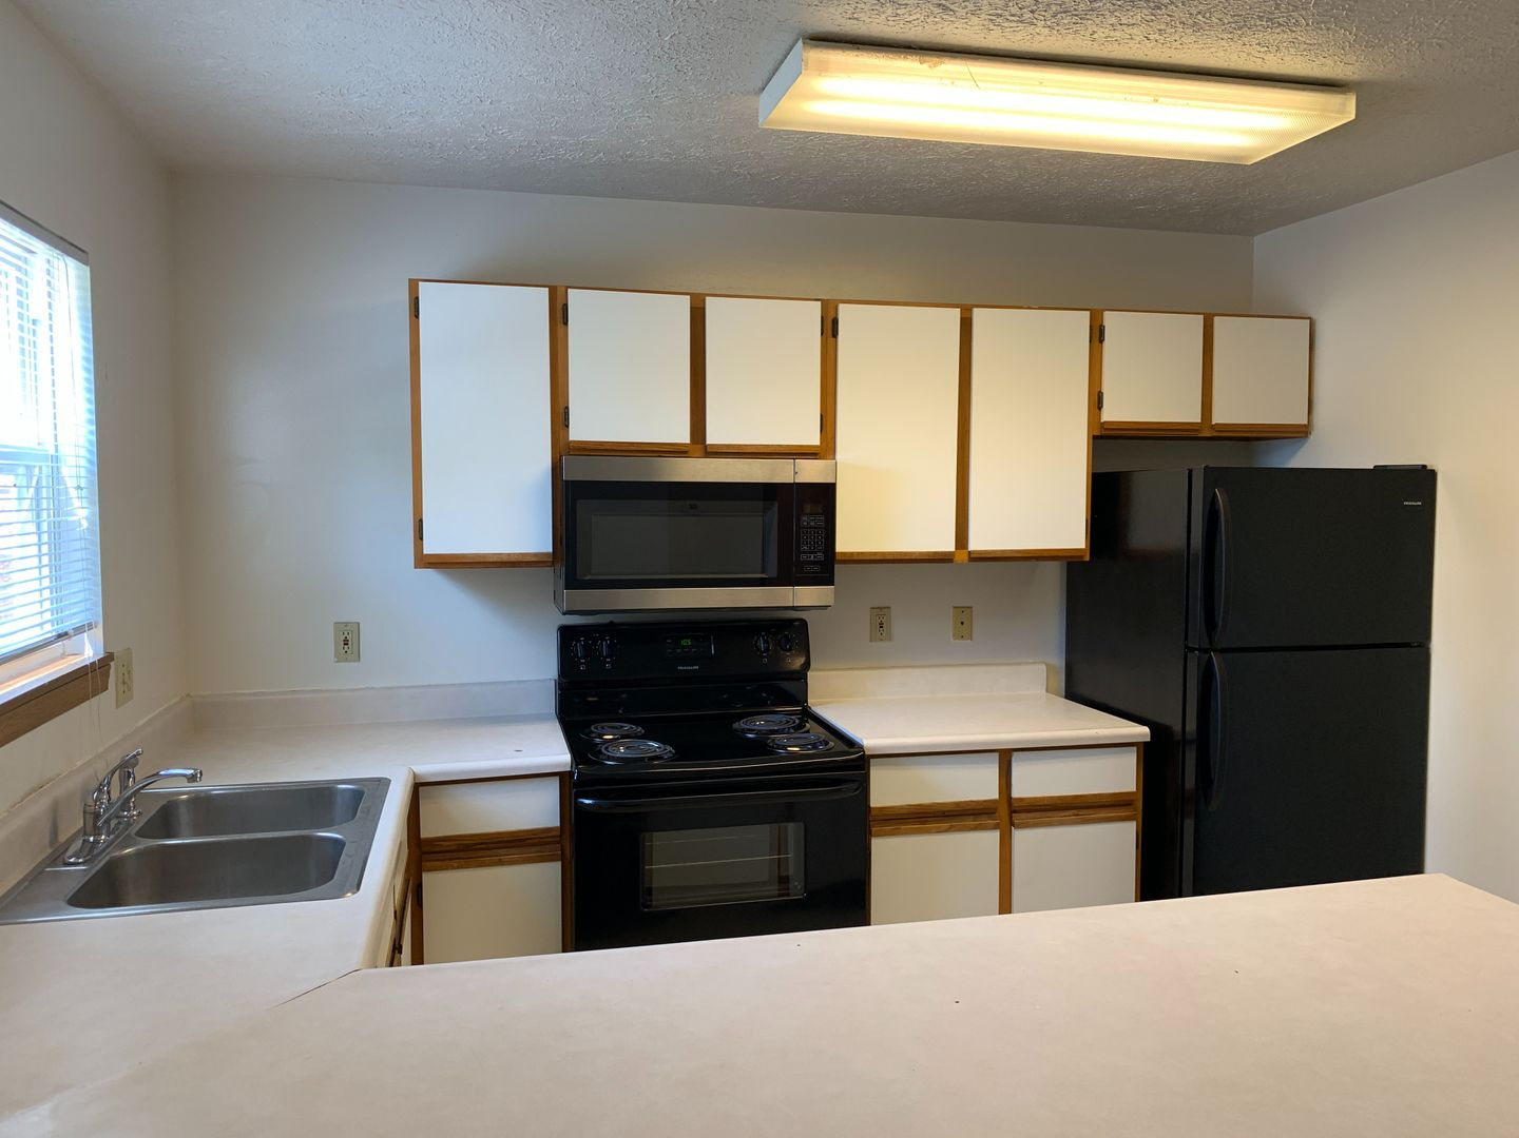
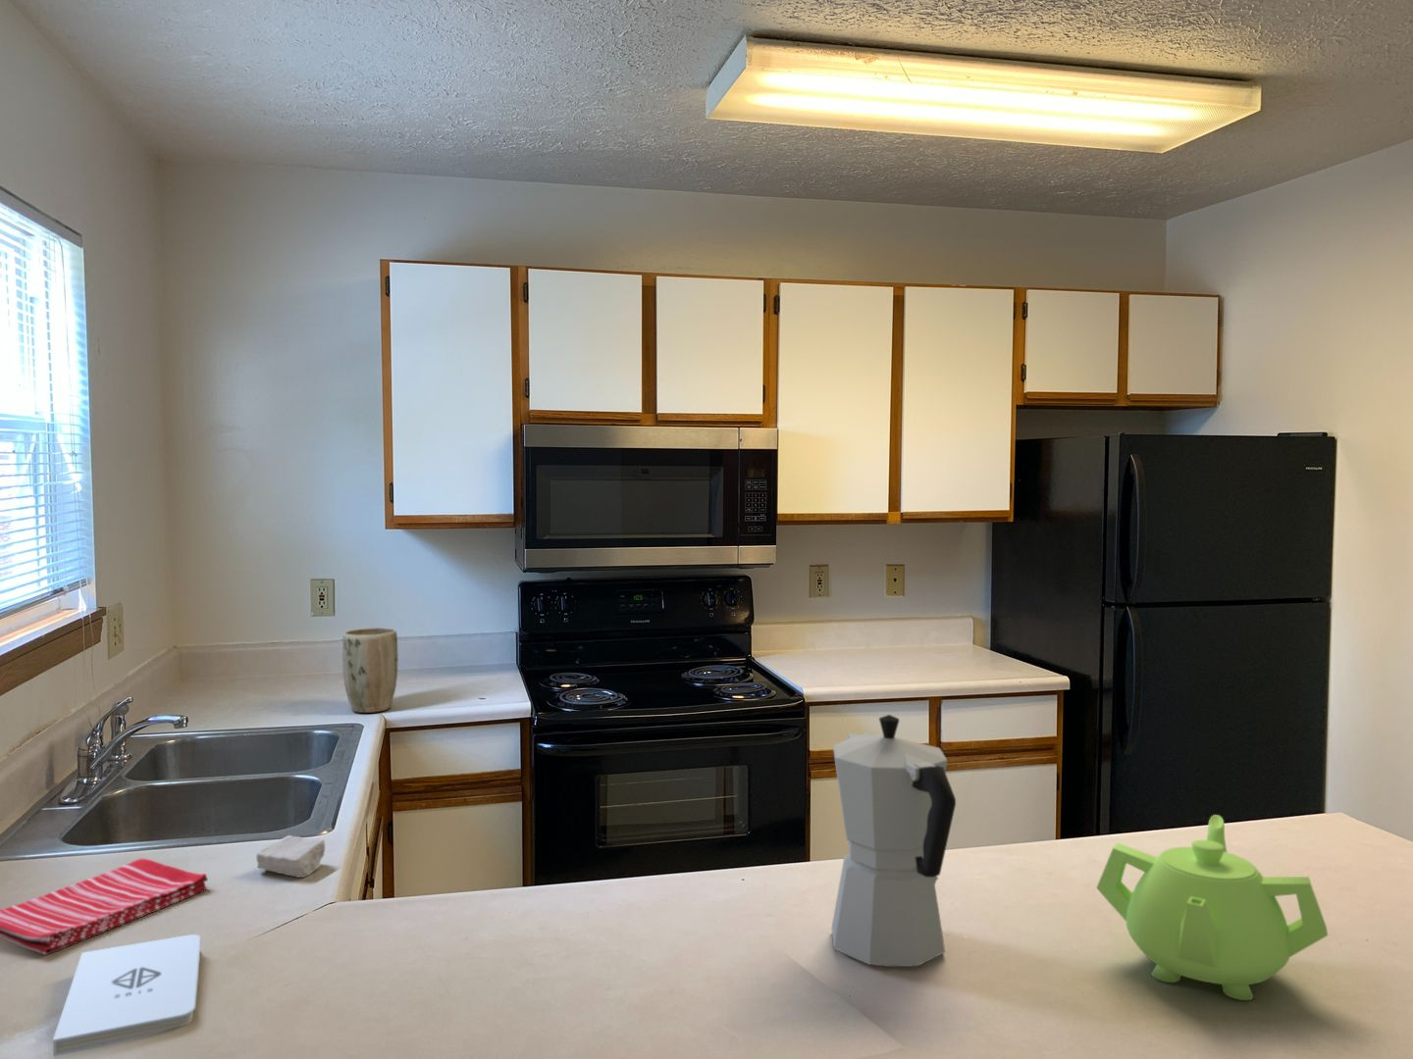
+ moka pot (893, 833)
+ soap bar (292, 854)
+ dish towel (97, 900)
+ plant pot (369, 670)
+ teapot (1207, 905)
+ notepad (135, 988)
